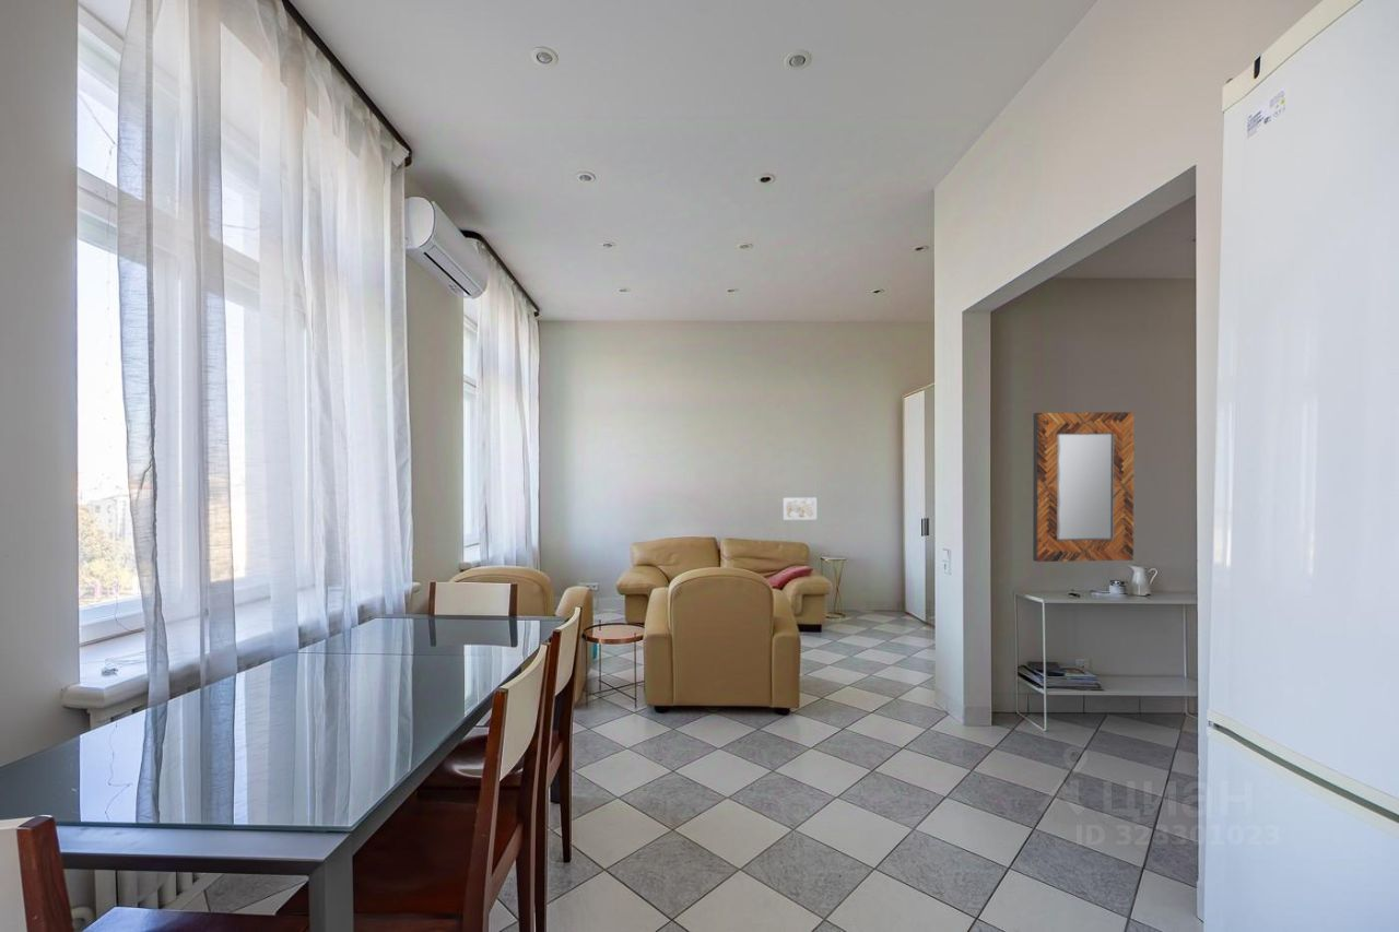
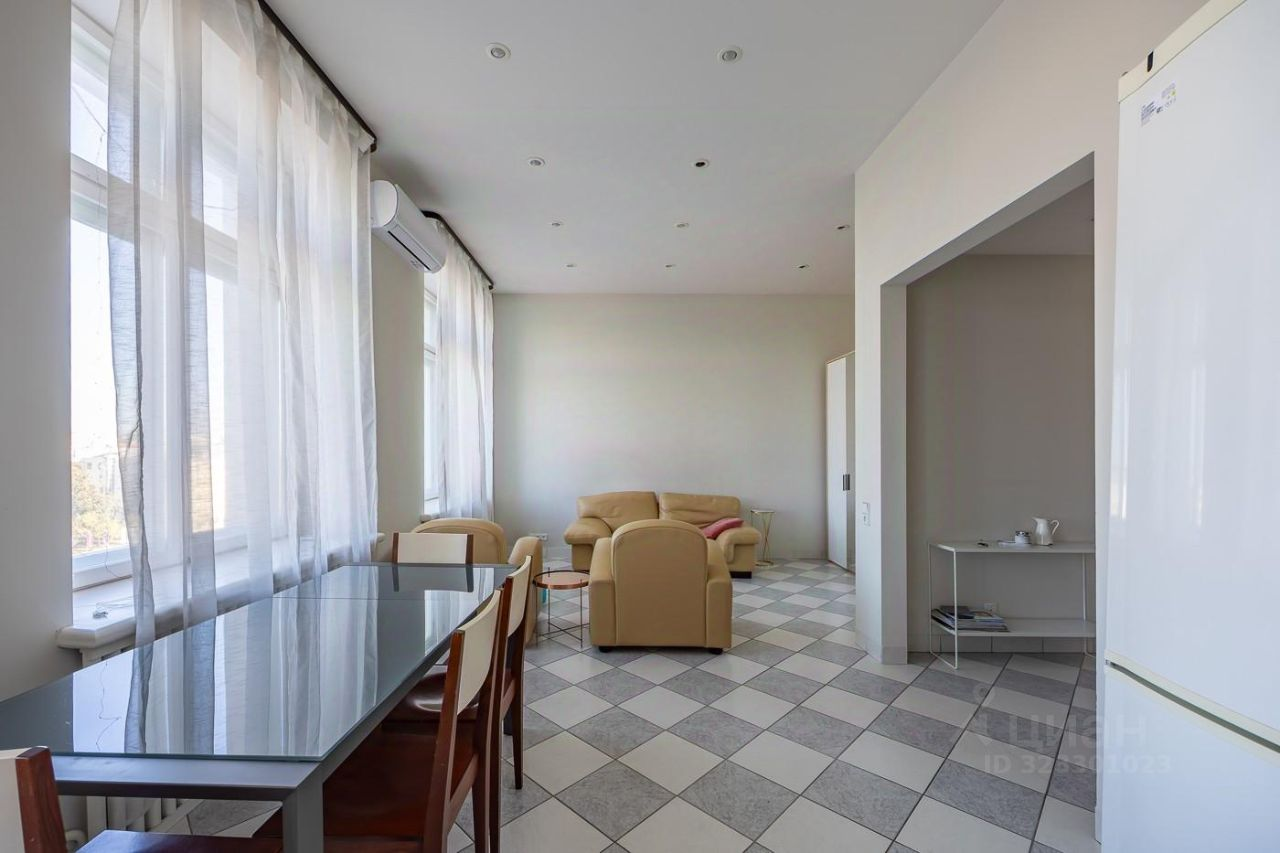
- wall art (799, 508)
- home mirror (1083, 486)
